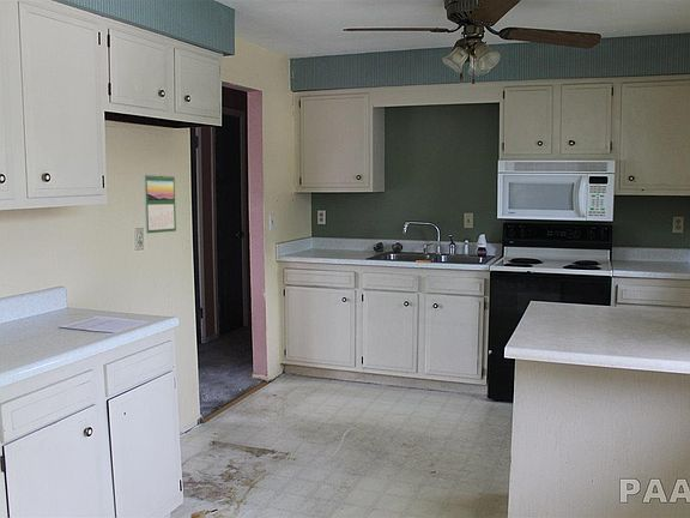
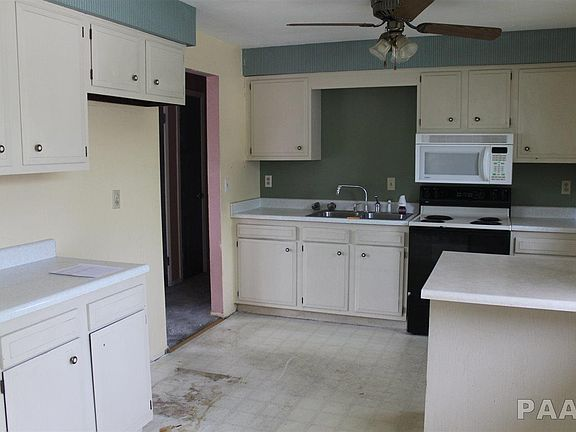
- calendar (161, 203)
